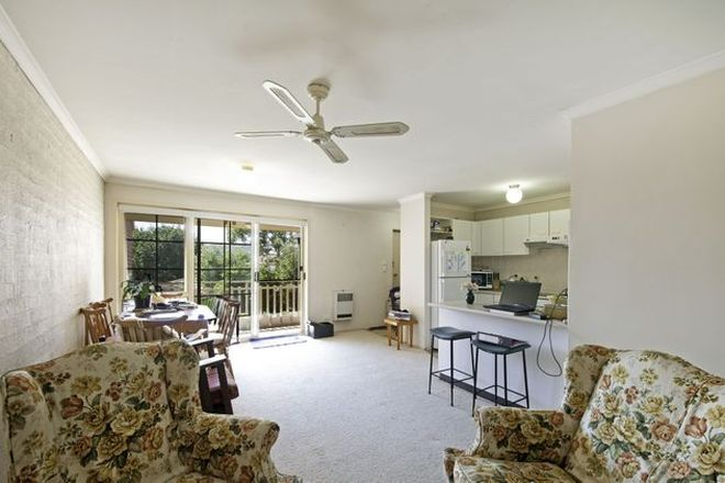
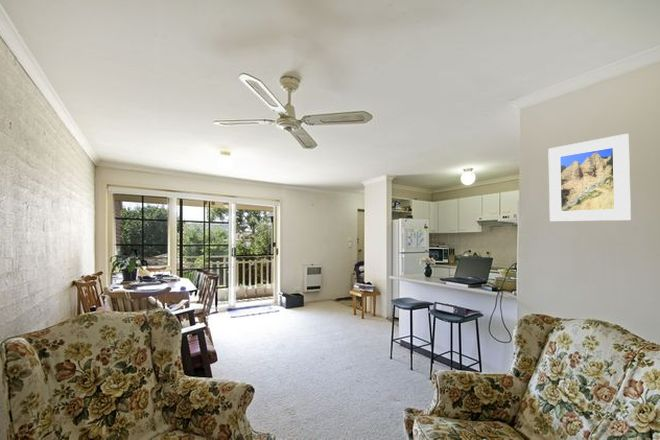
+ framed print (585, 181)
